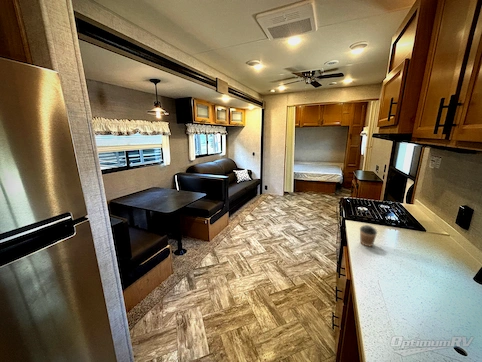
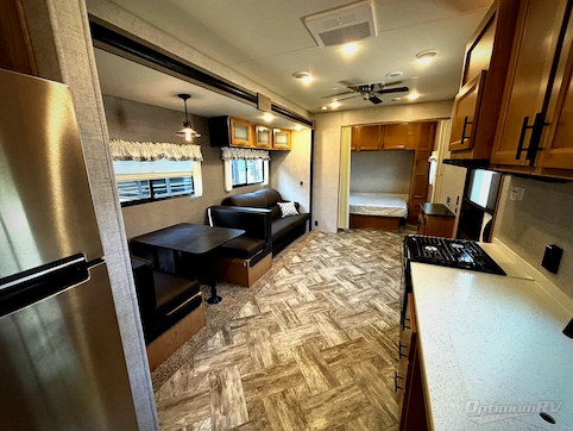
- coffee cup (367, 234)
